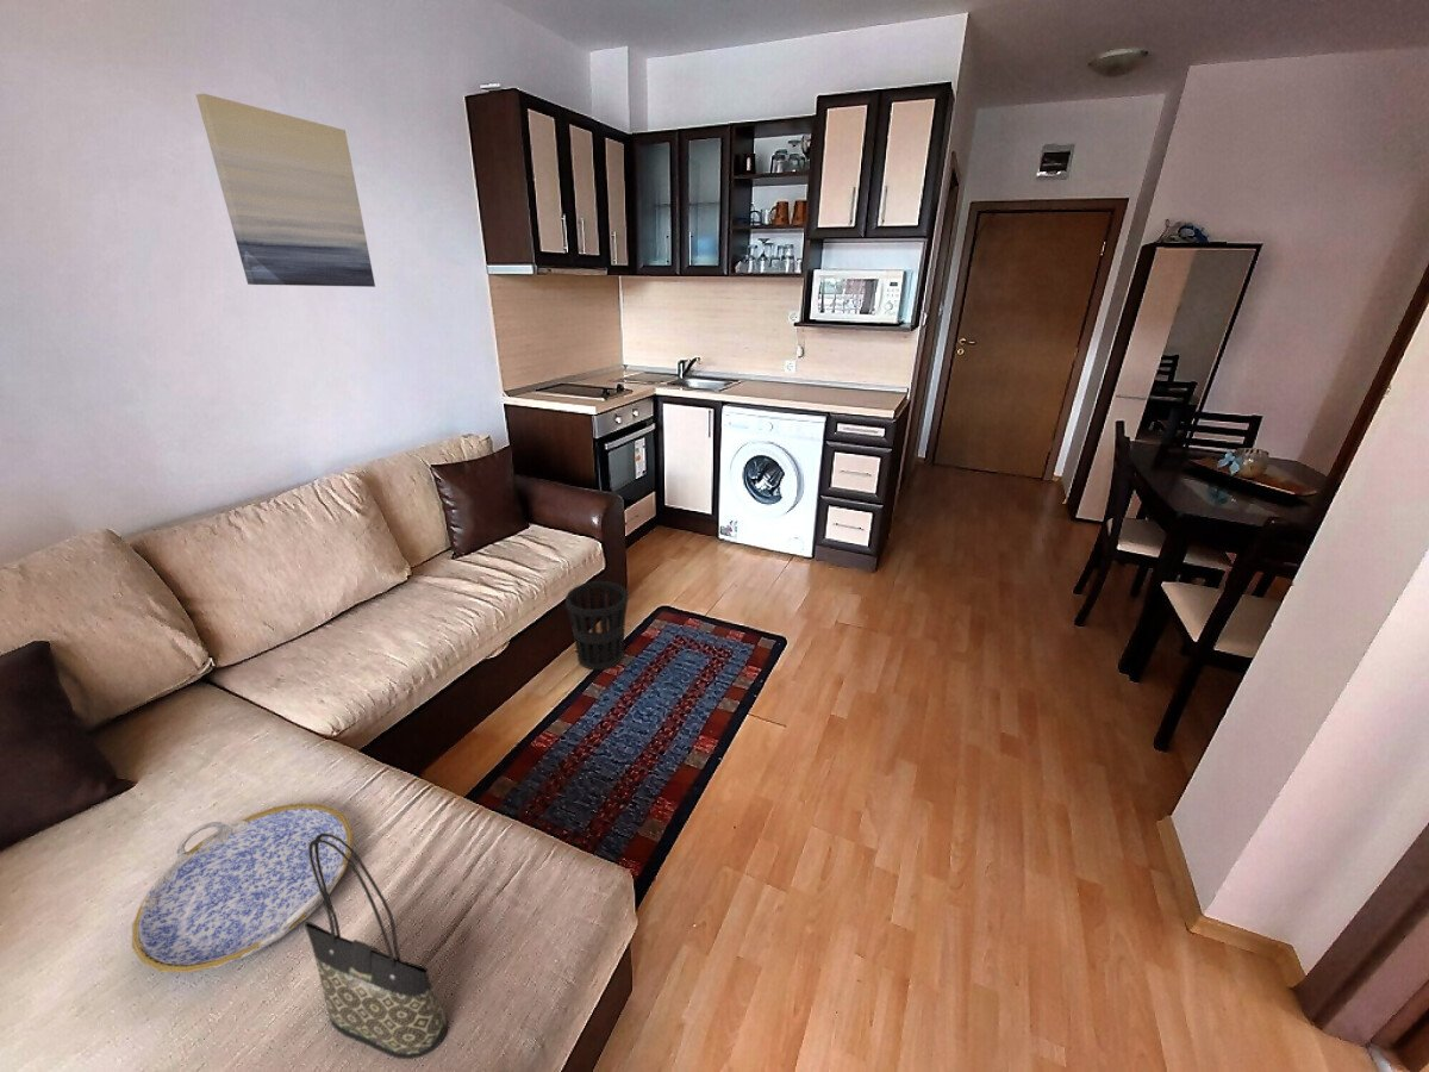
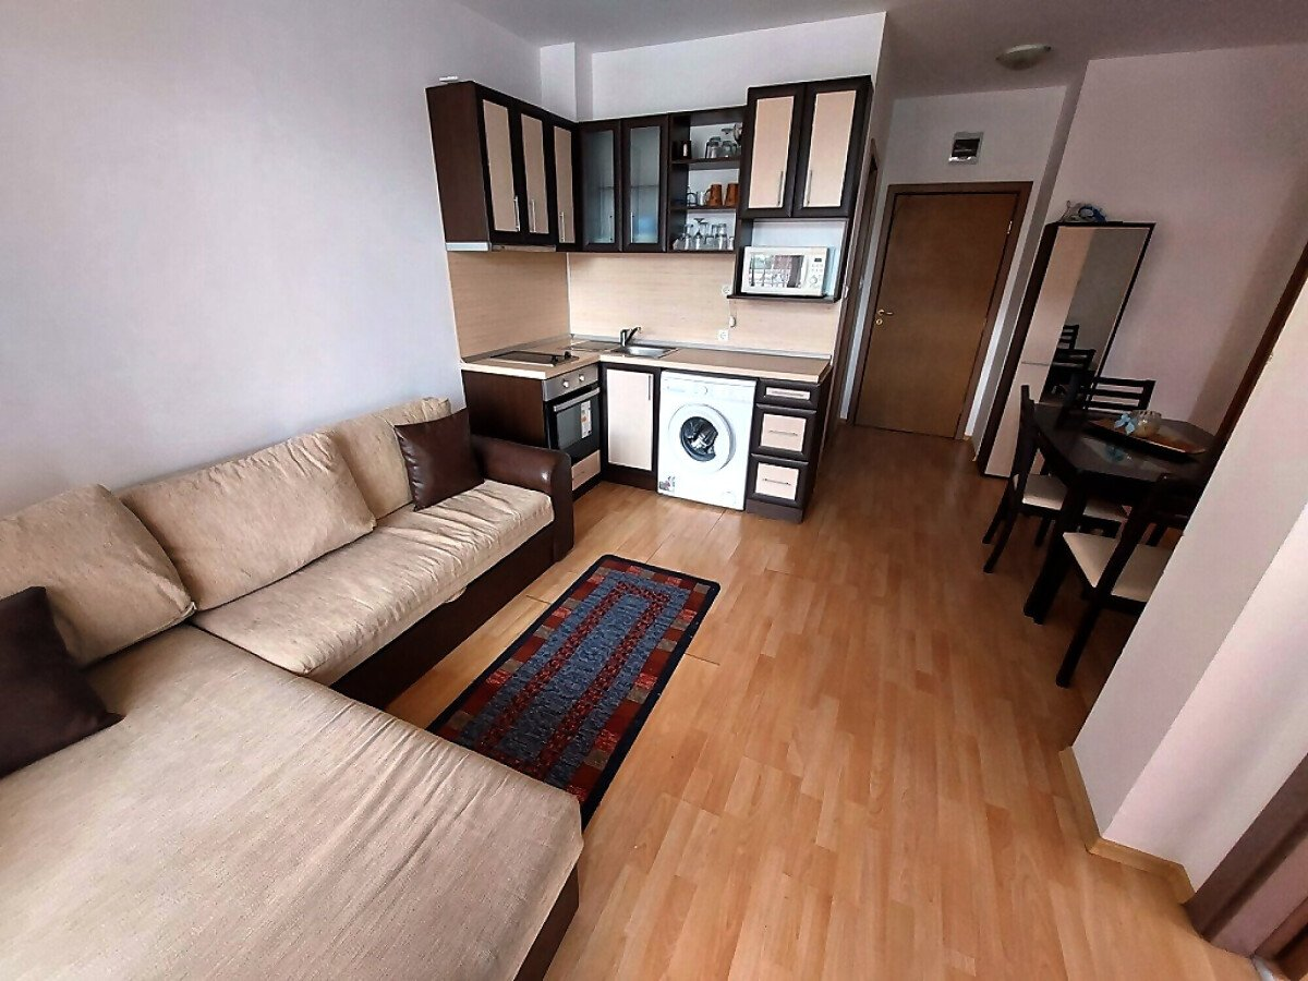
- tote bag (360, 941)
- wall art (298, 204)
- serving tray (252, 877)
- wastebasket (600, 625)
